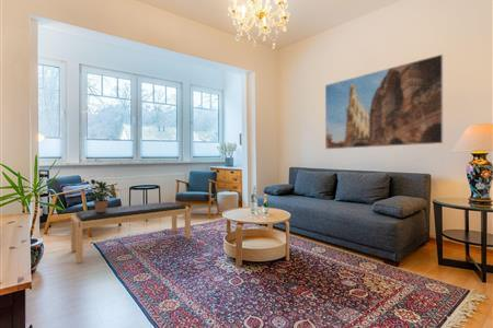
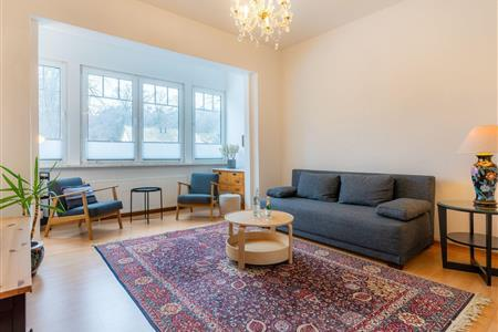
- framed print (375, 109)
- bench (133, 221)
- potted plant (103, 195)
